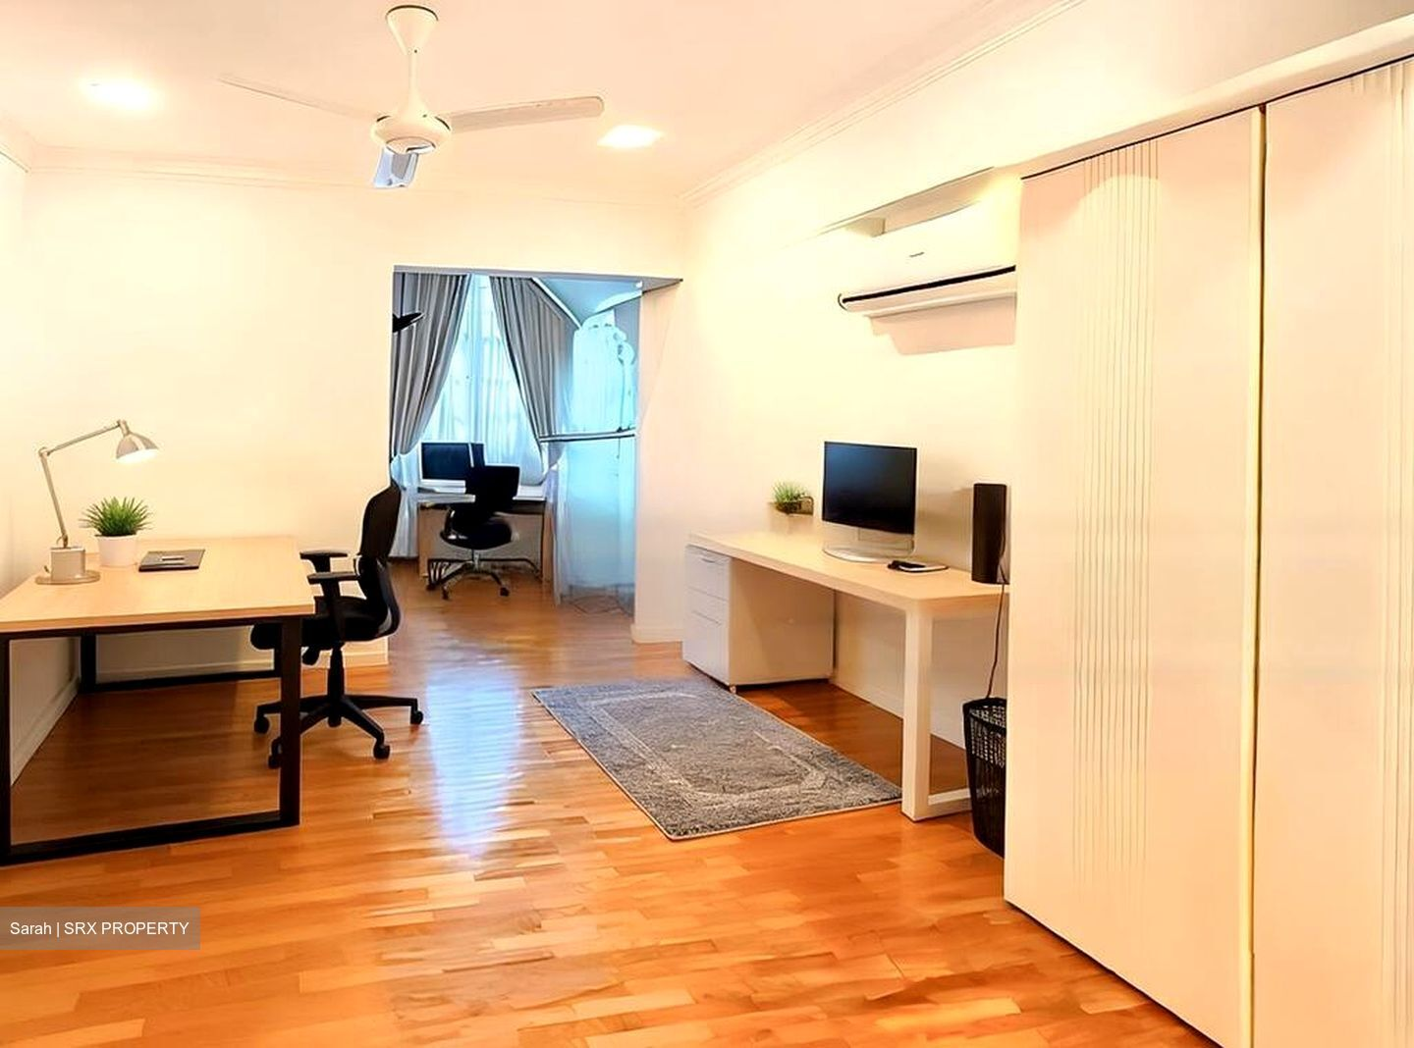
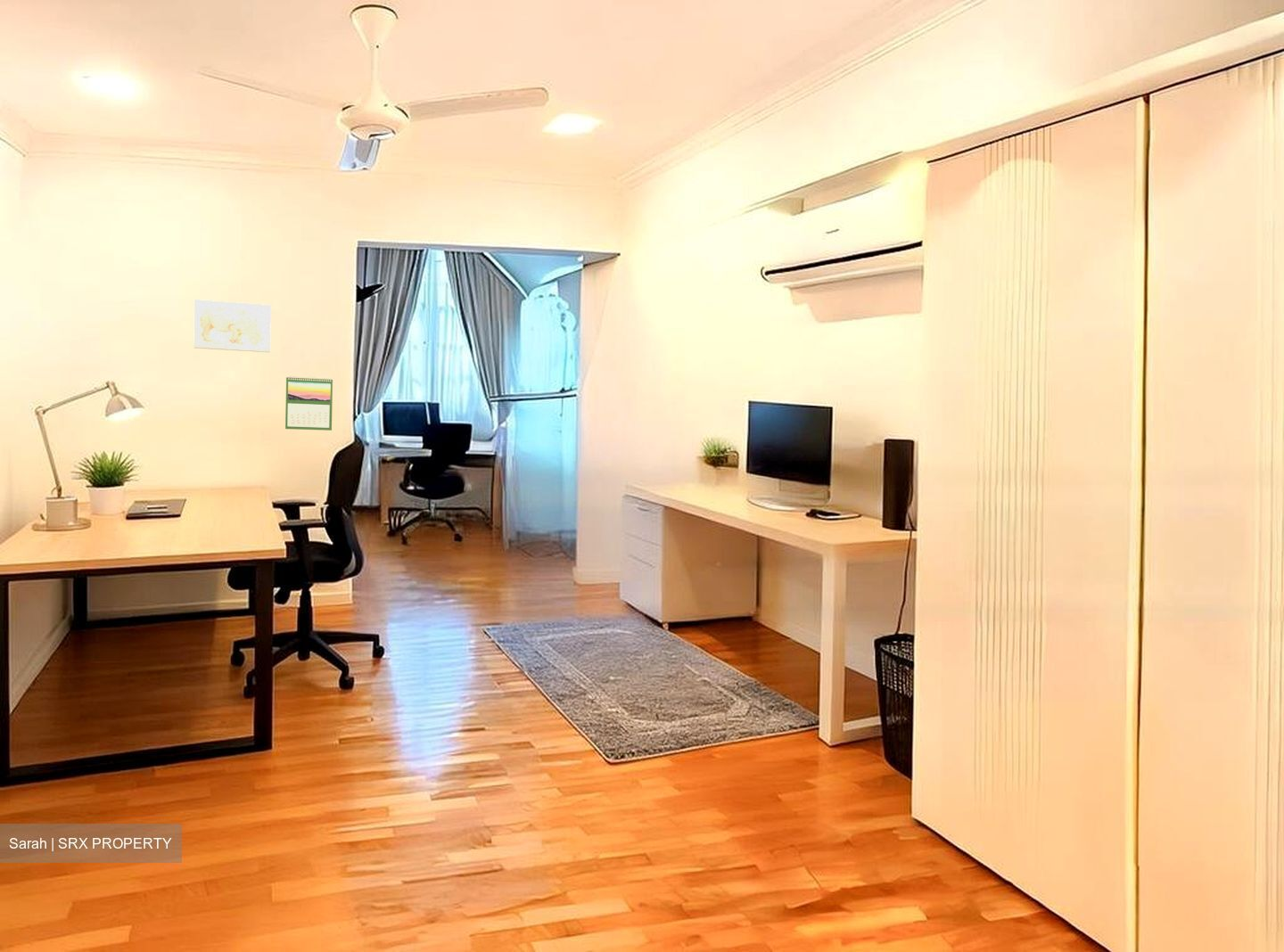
+ calendar (309, 402)
+ wall art (233, 326)
